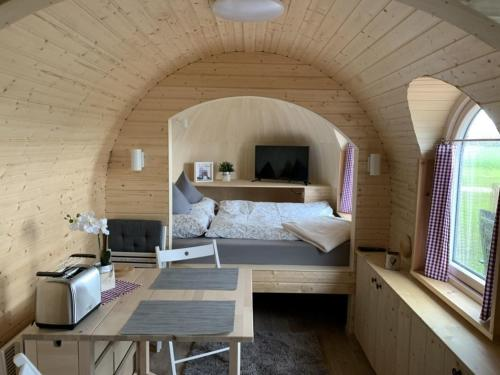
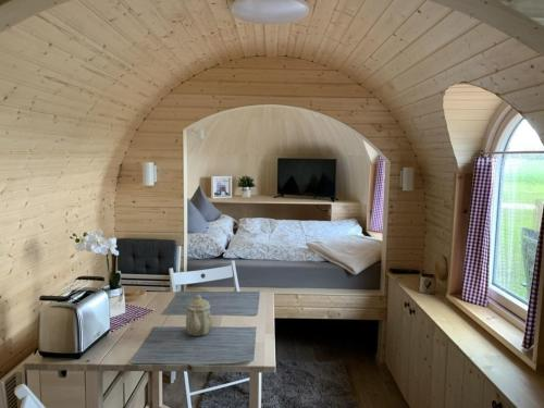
+ teapot (198, 313)
